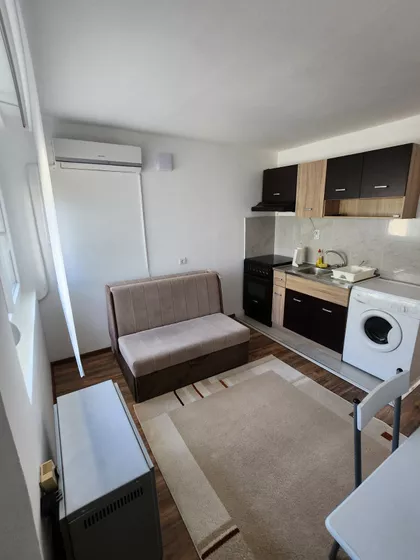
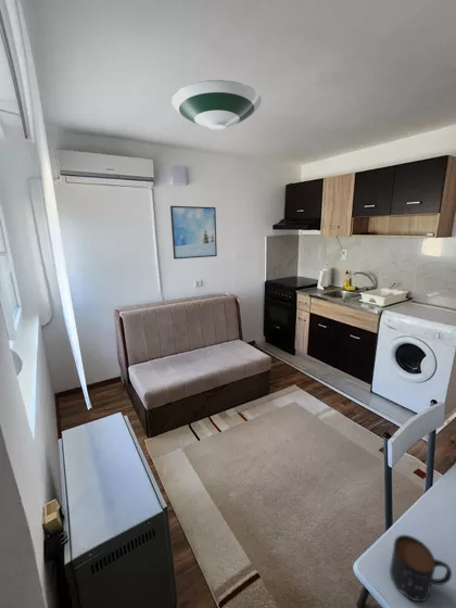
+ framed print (194, 232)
+ mug (421, 569)
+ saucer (216, 115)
